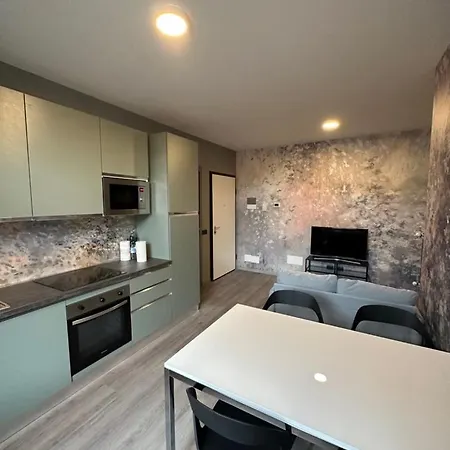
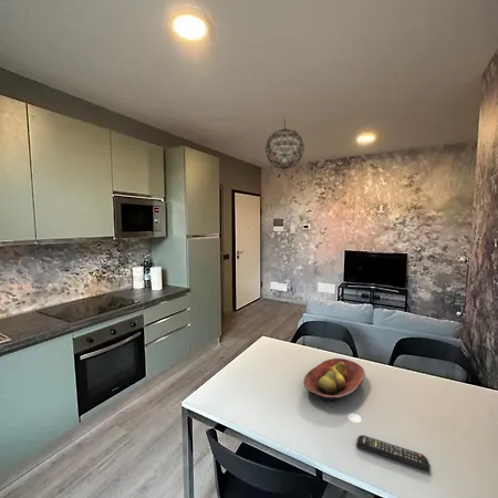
+ remote control (391, 452)
+ pendant light (284, 144)
+ fruit bowl (334, 376)
